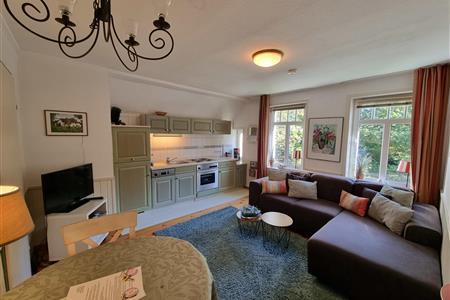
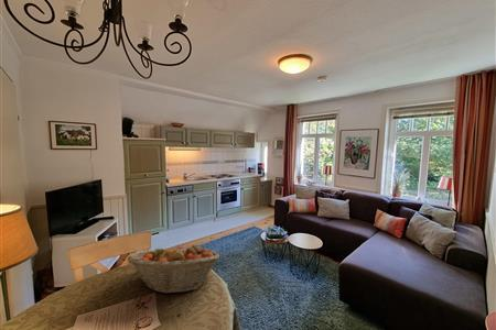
+ fruit basket (175, 262)
